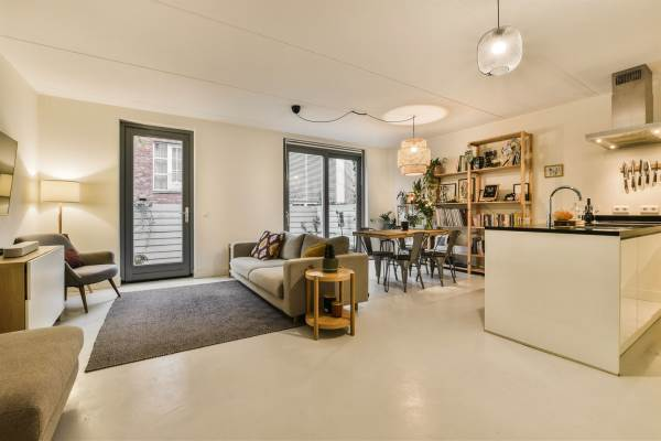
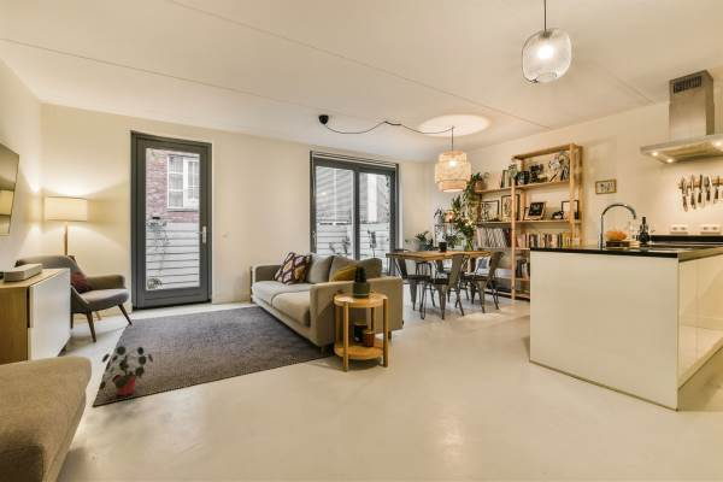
+ potted plant (127, 368)
